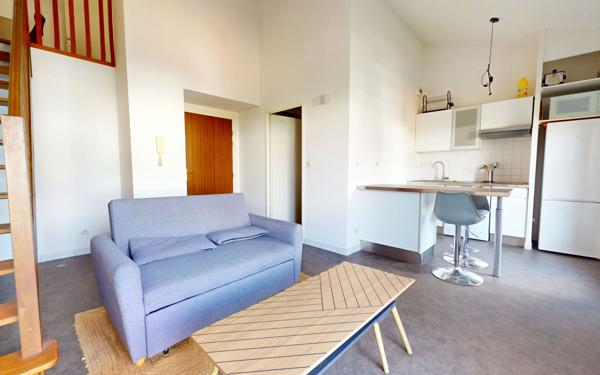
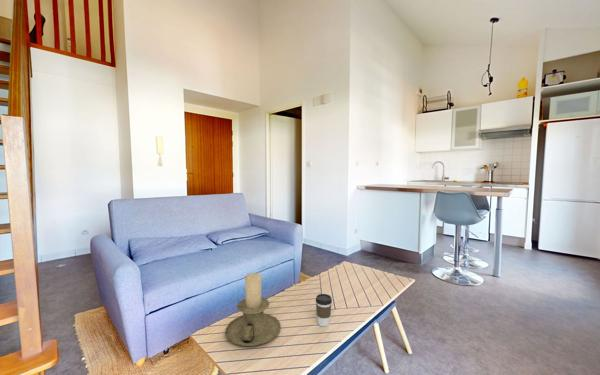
+ coffee cup (323, 310)
+ candle holder (253, 303)
